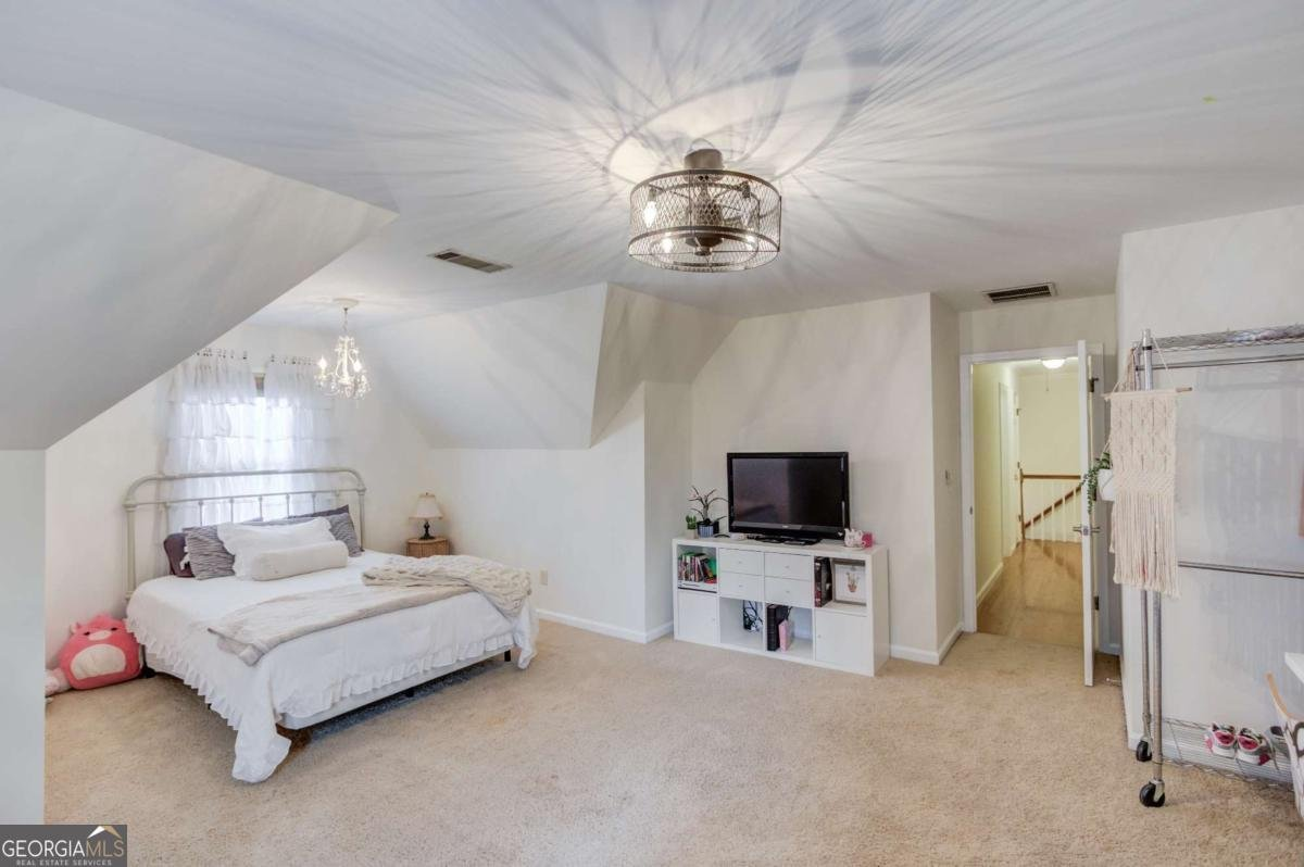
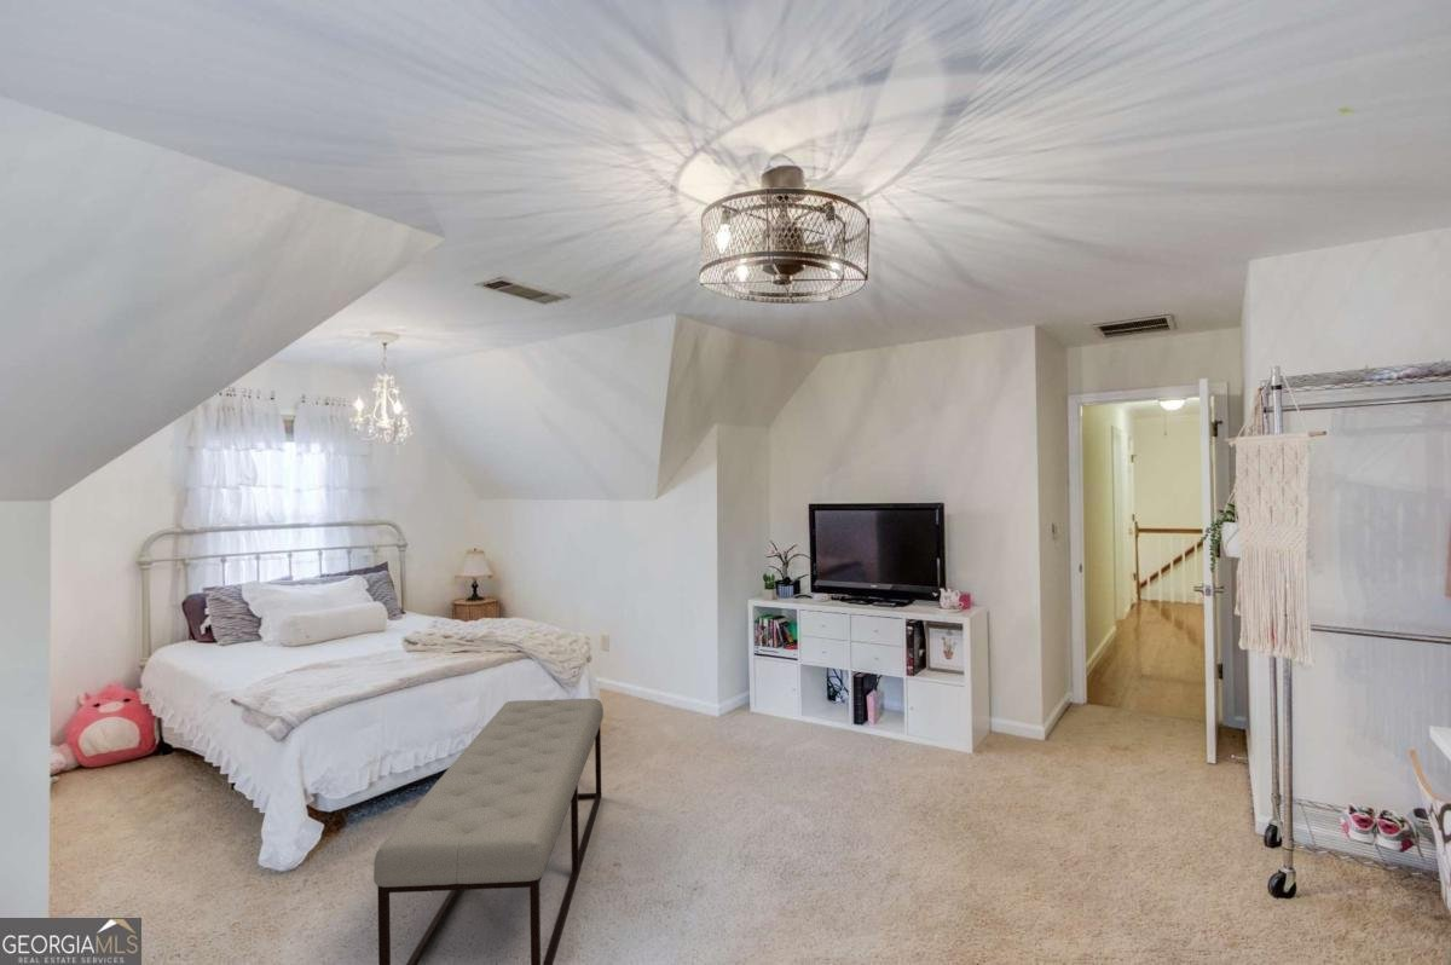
+ bench (518, 815)
